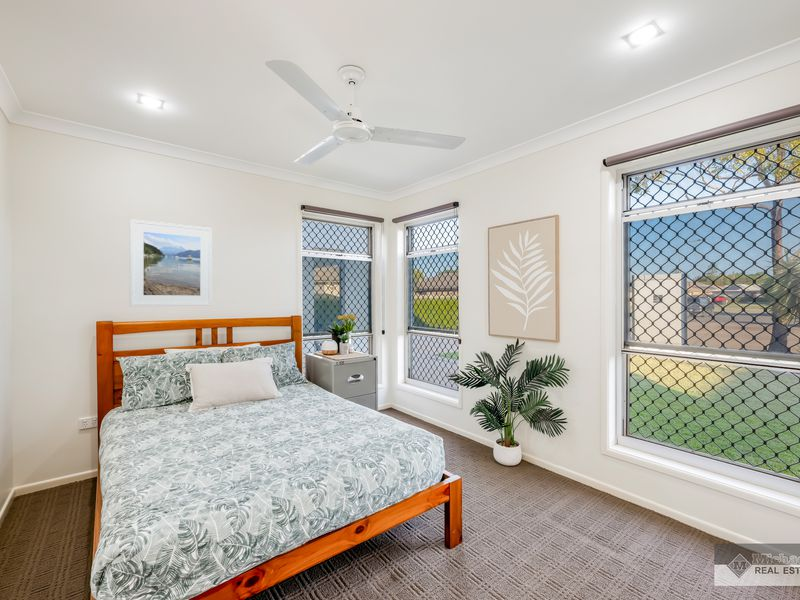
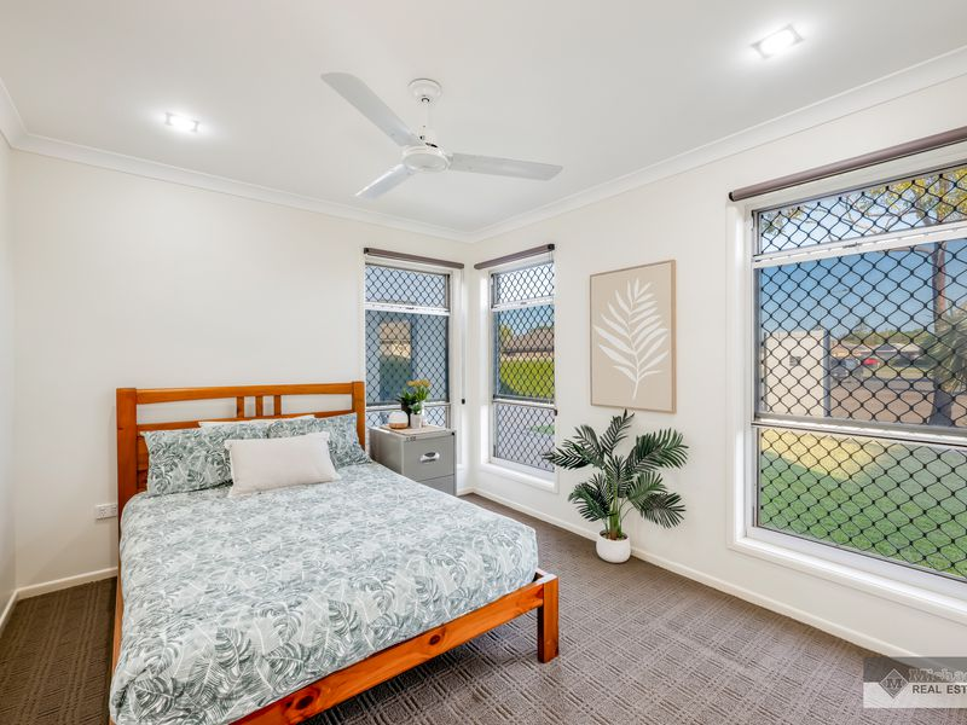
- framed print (173, 265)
